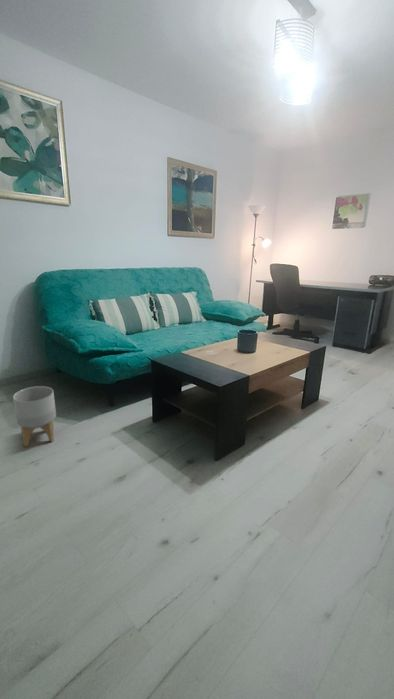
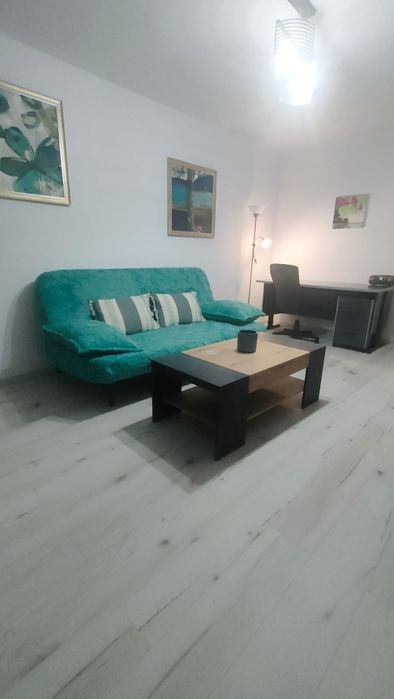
- planter (36, 415)
